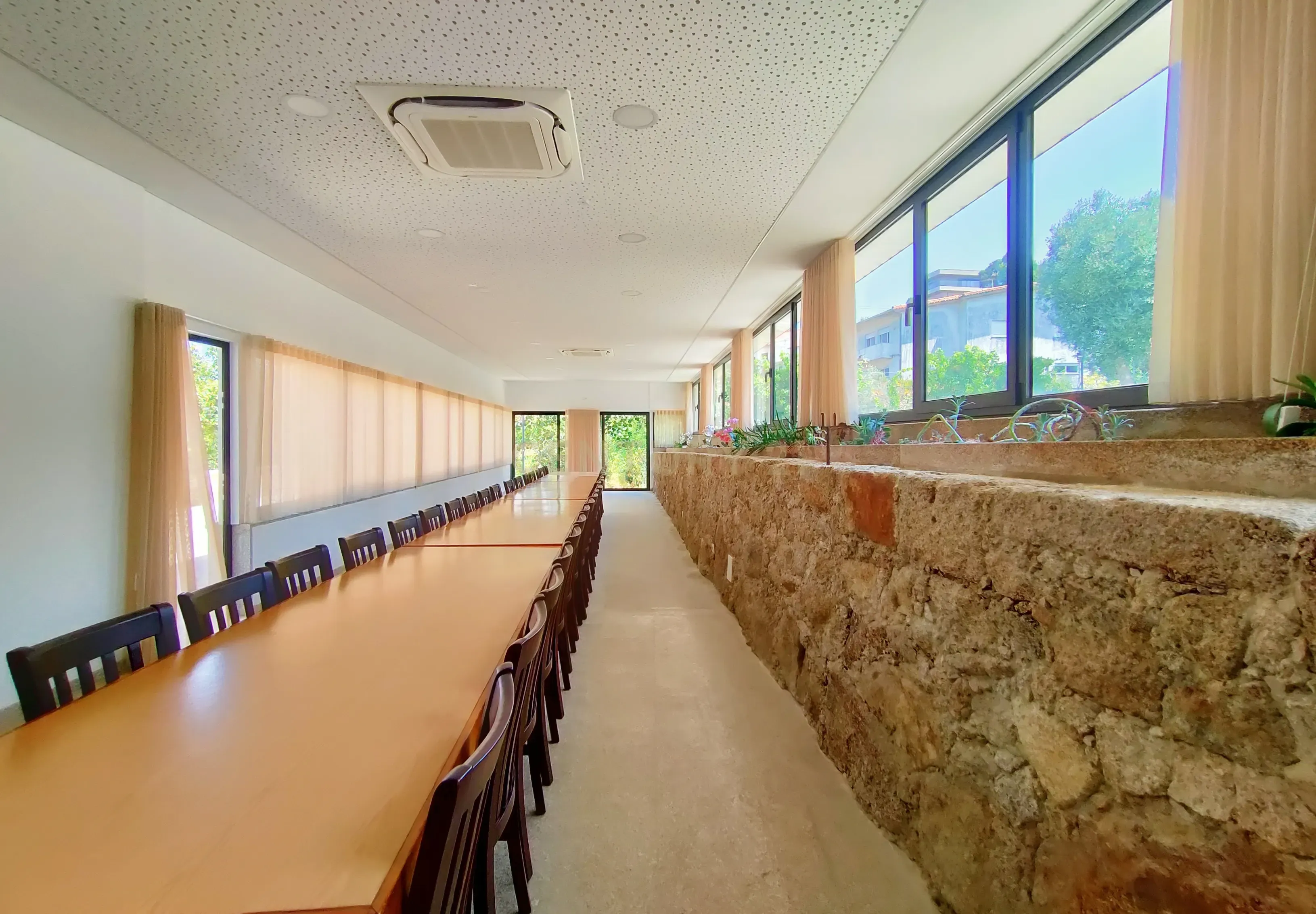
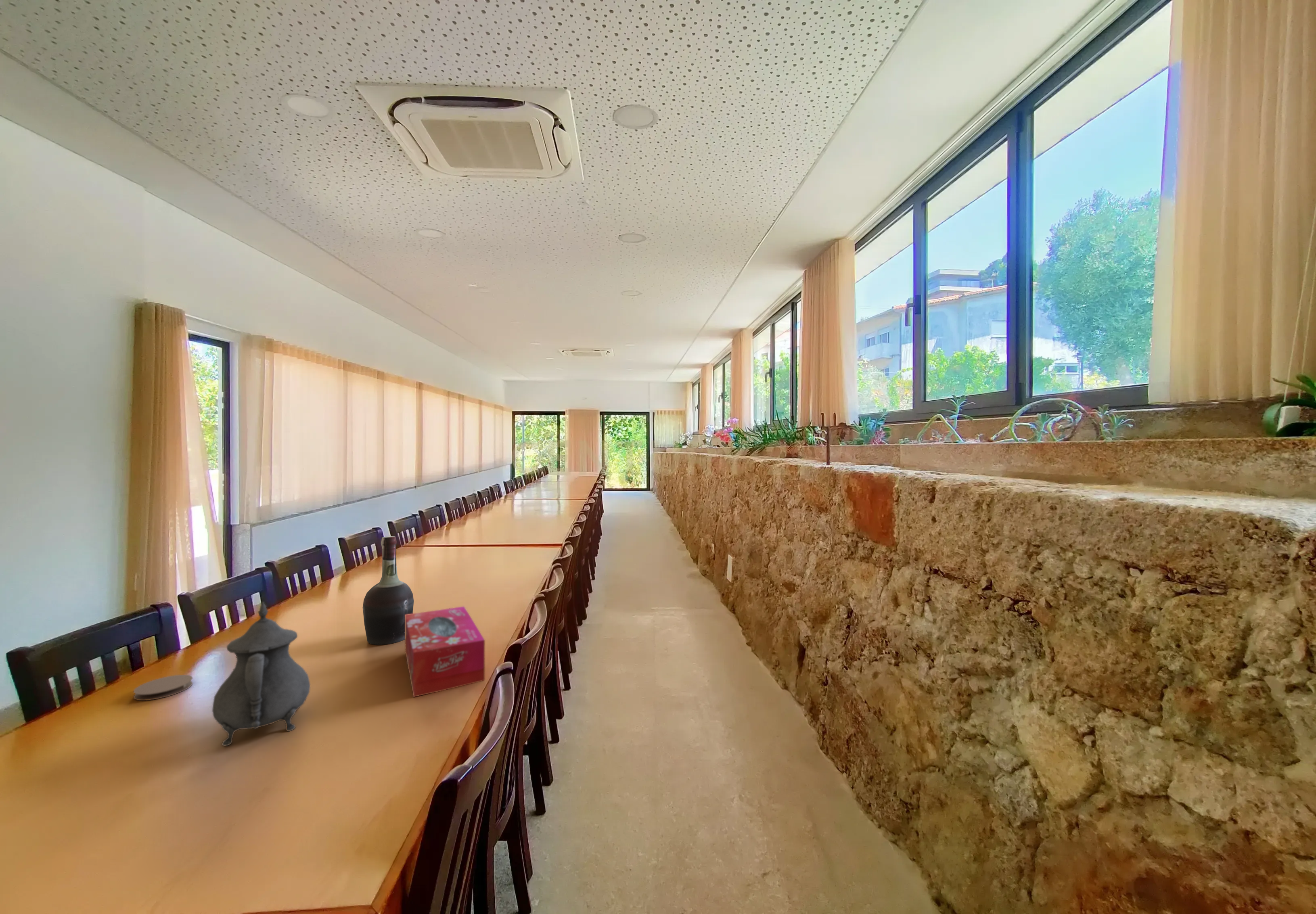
+ teapot (263, 663)
+ cognac bottle (389, 587)
+ coaster (164, 687)
+ tissue box (442, 646)
